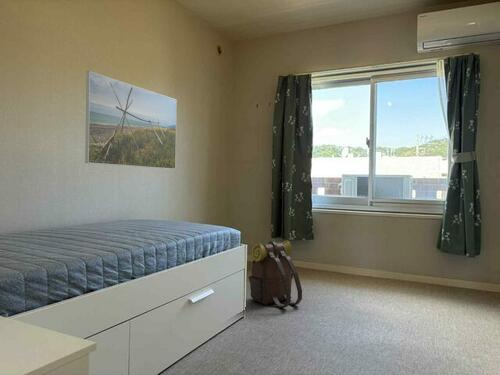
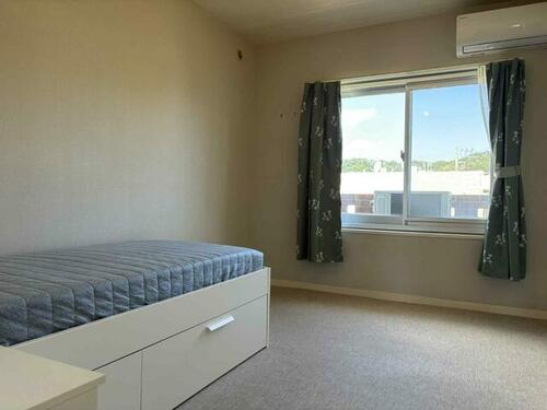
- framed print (137, 127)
- backpack (277, 272)
